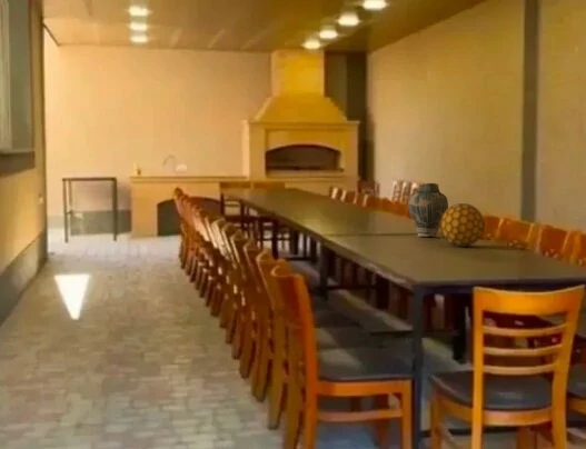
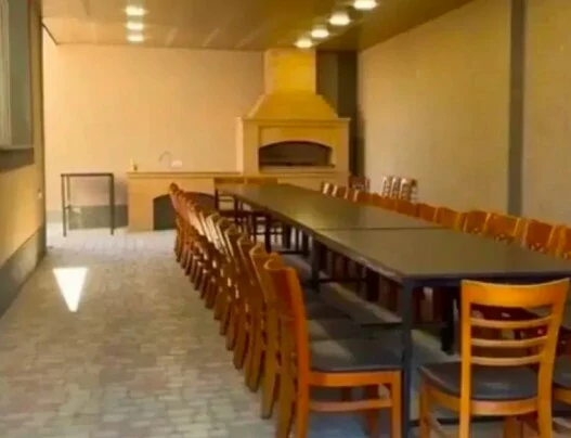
- vase (427, 209)
- decorative ball (461, 225)
